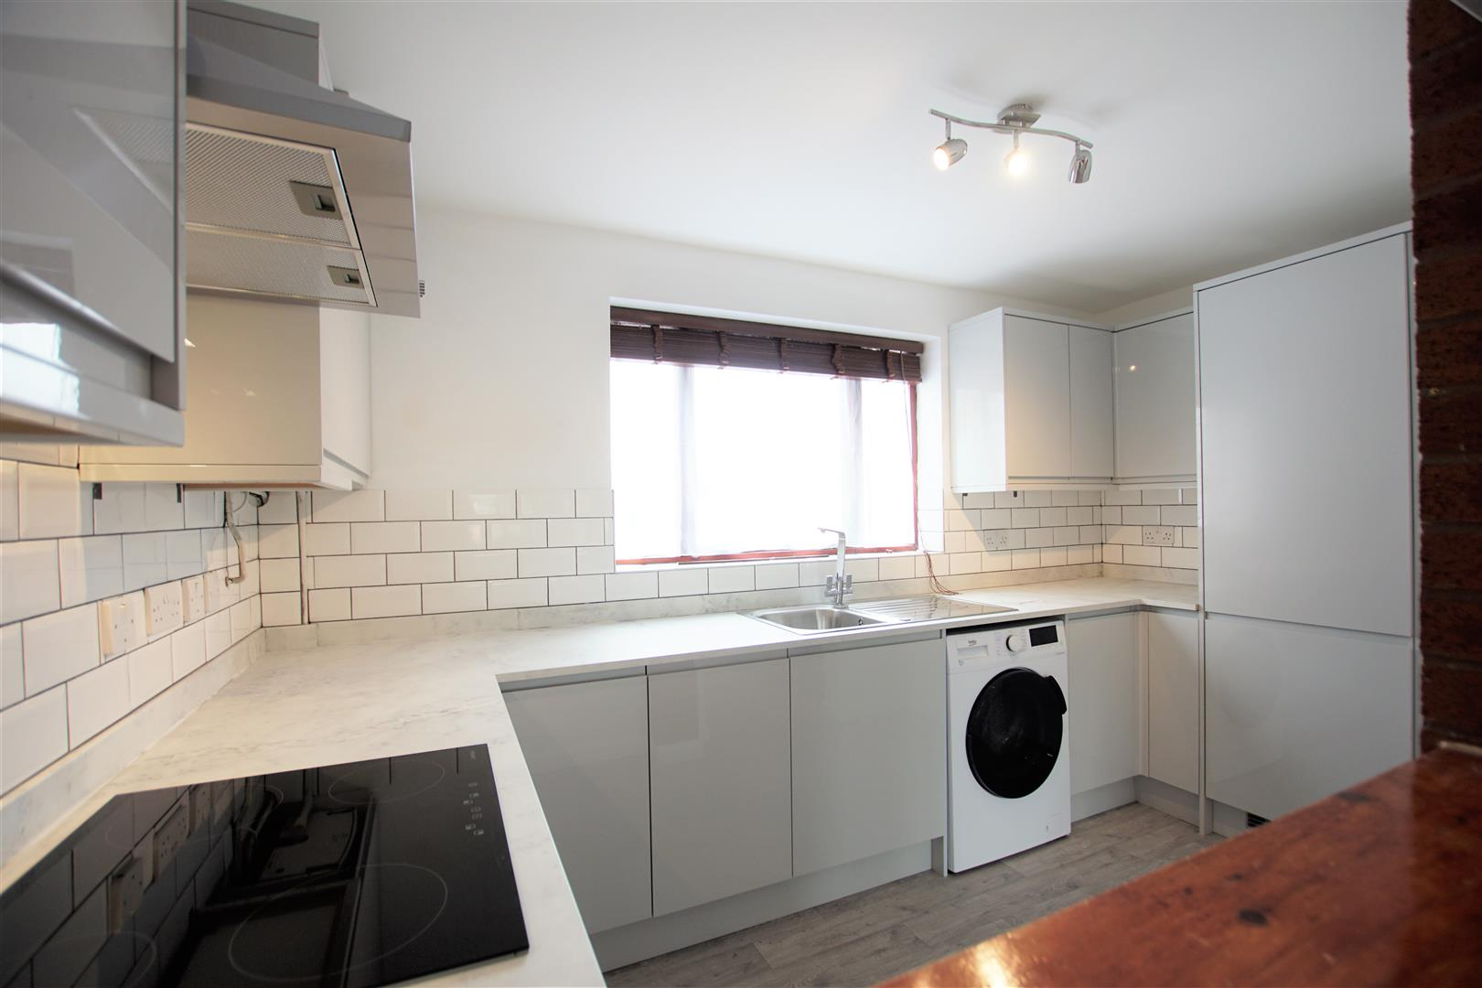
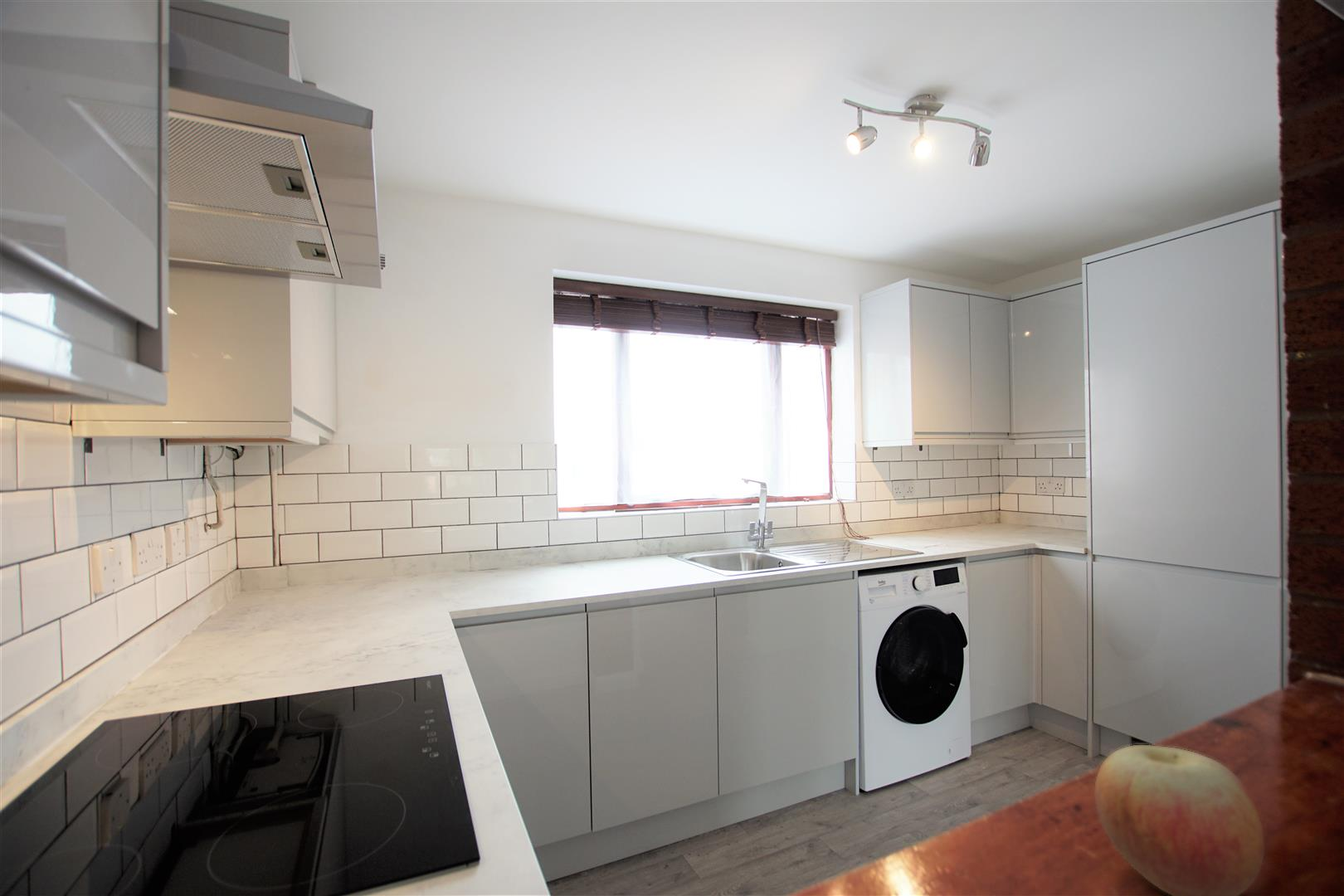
+ apple (1173, 814)
